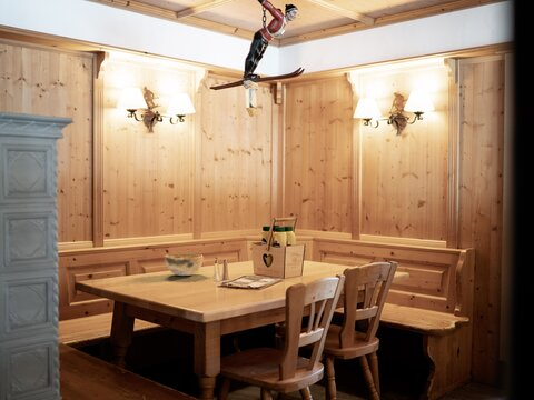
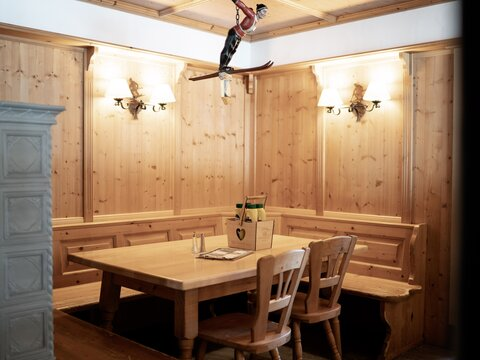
- decorative bowl (184, 264)
